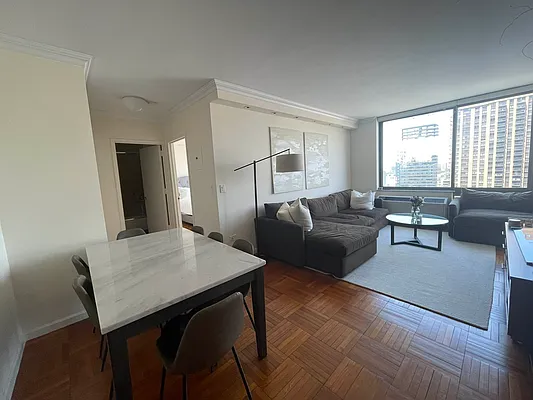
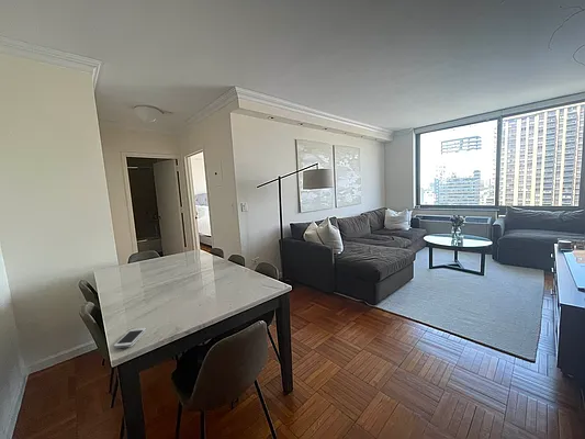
+ smartphone (131, 337)
